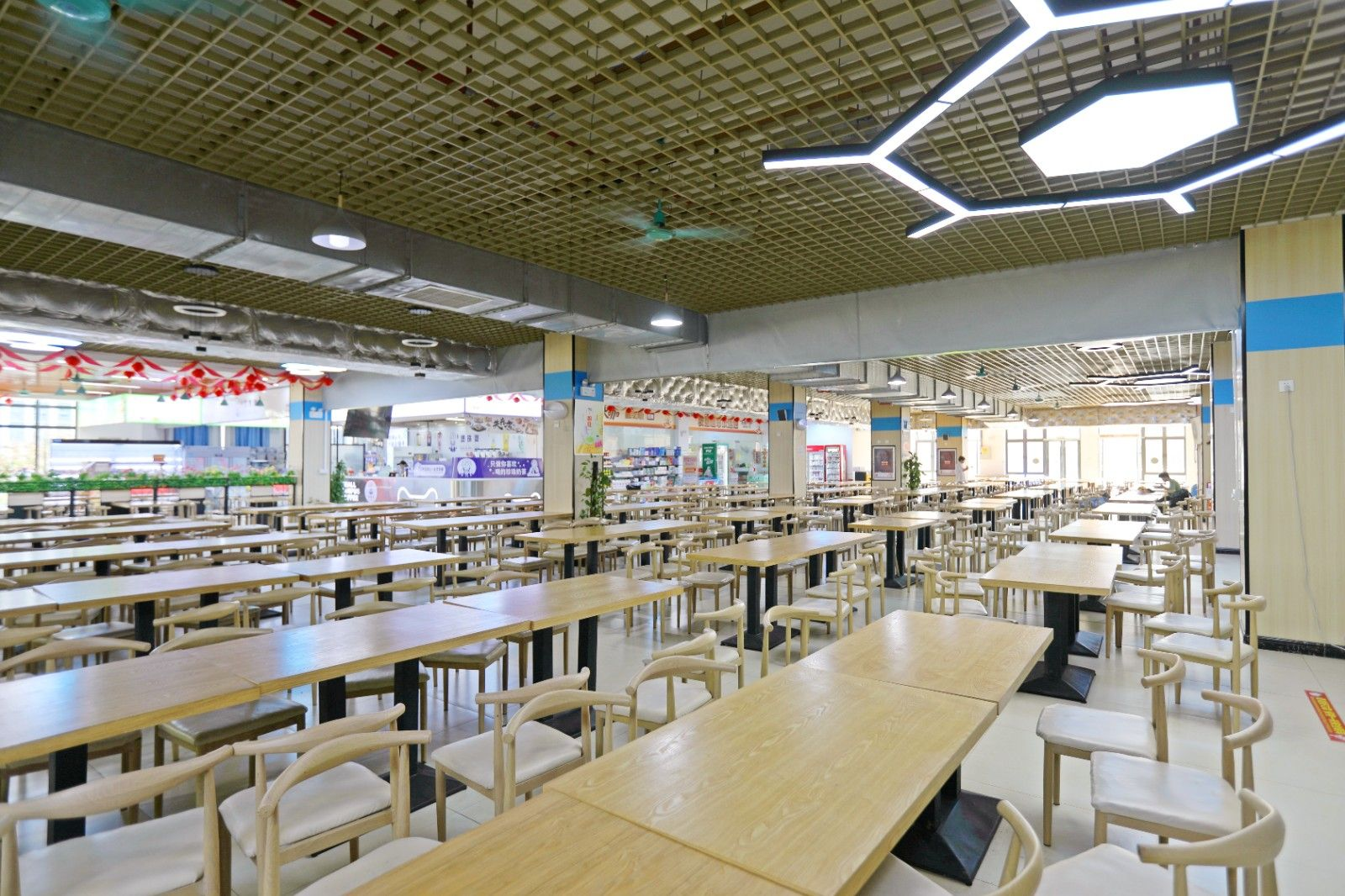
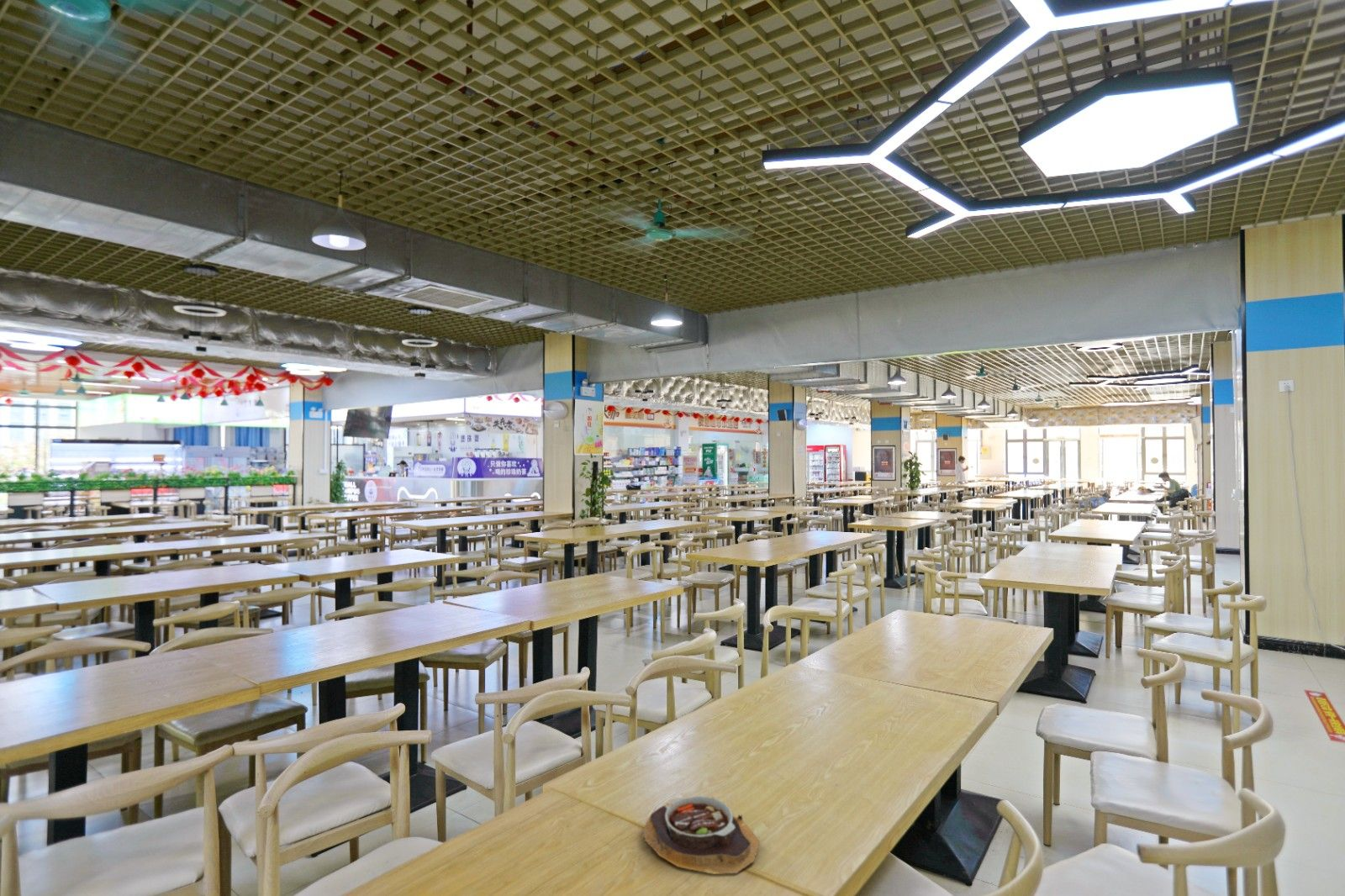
+ soup bowl (699, 827)
